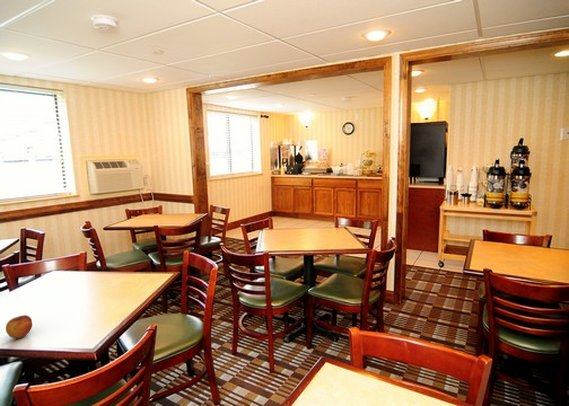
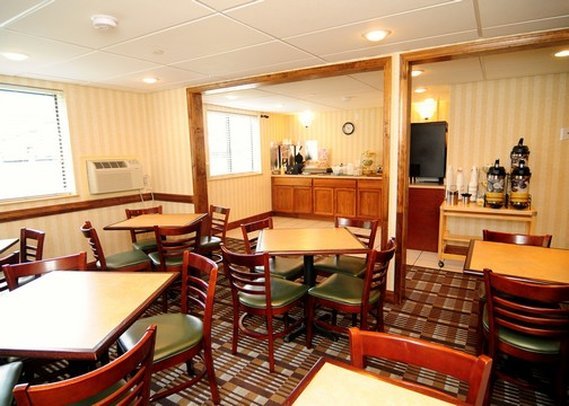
- apple (19, 326)
